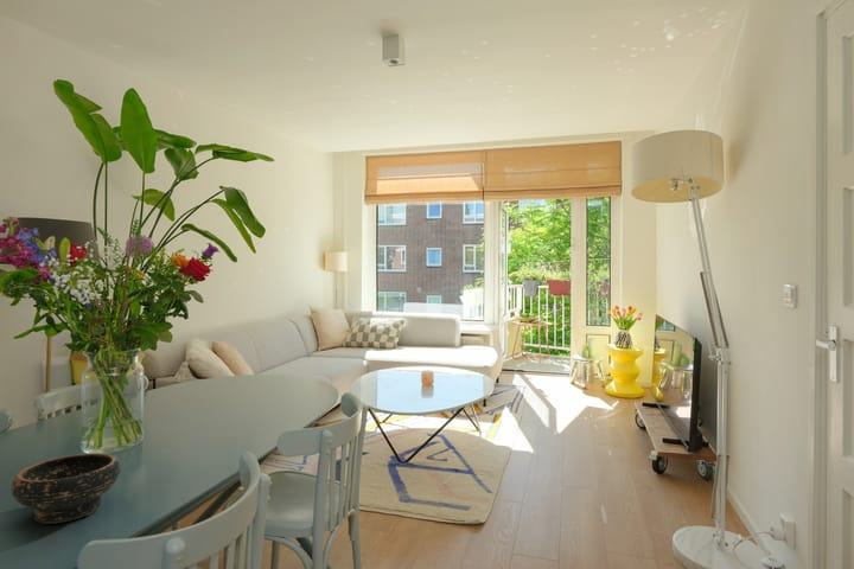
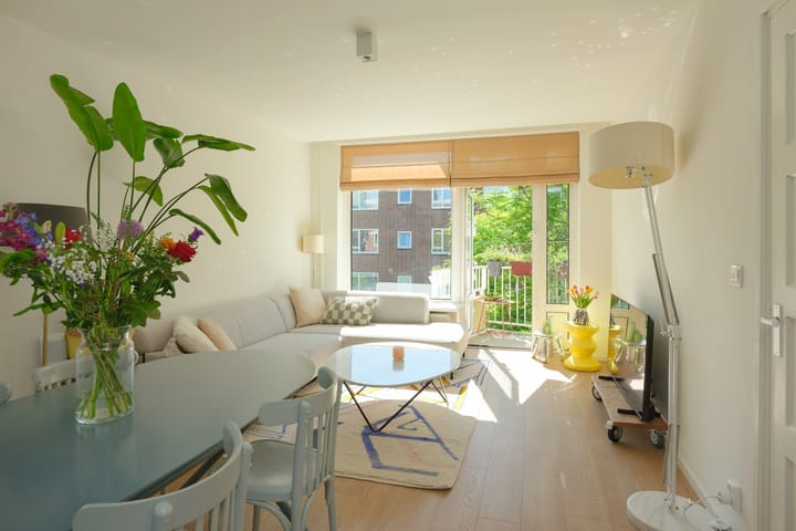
- bowl (68, 488)
